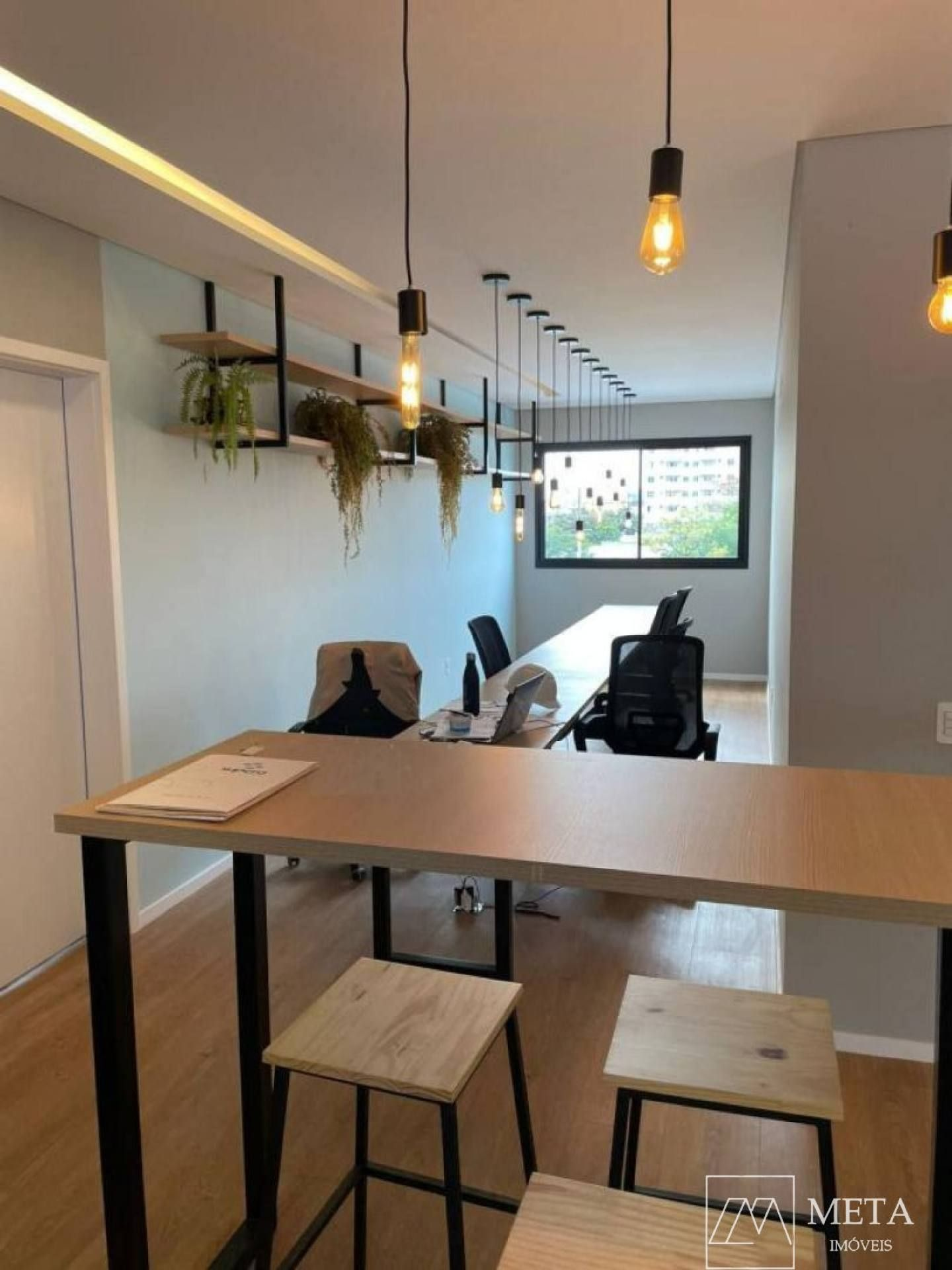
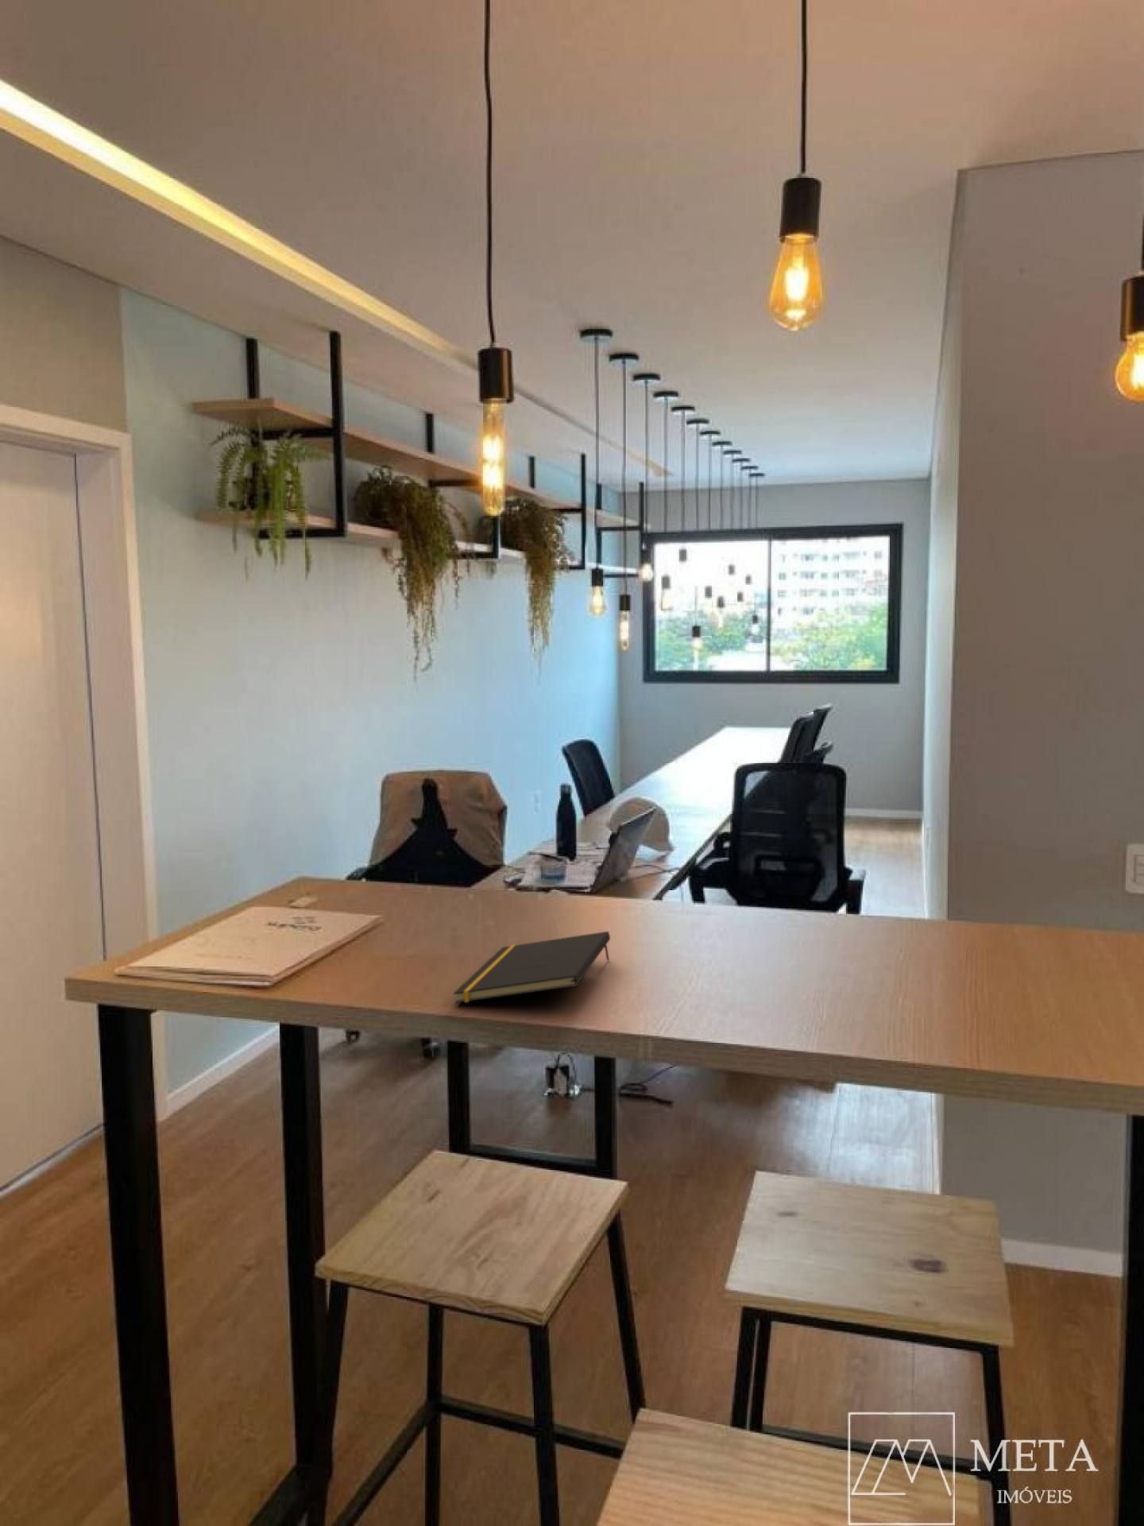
+ notepad (536, 965)
